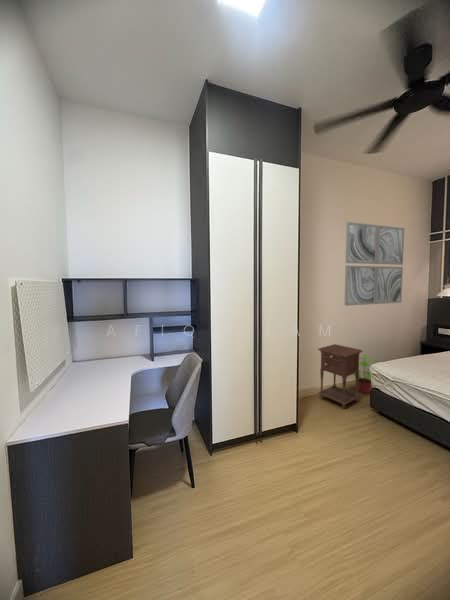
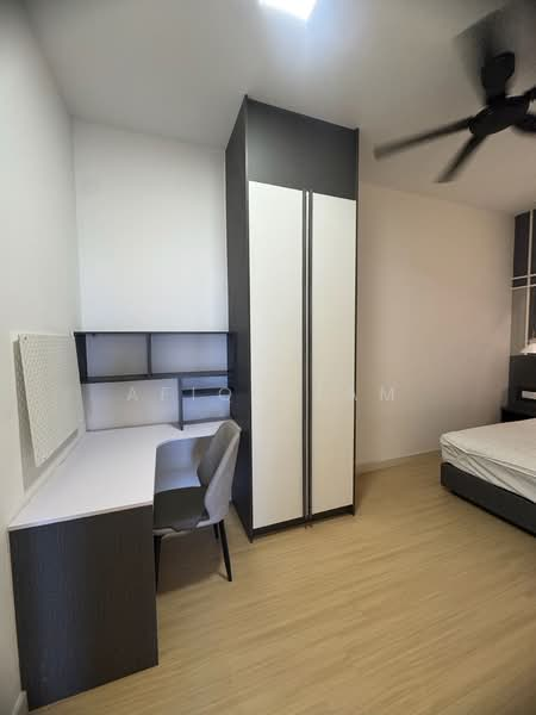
- potted plant (365, 372)
- nightstand (339, 374)
- wall art (375, 266)
